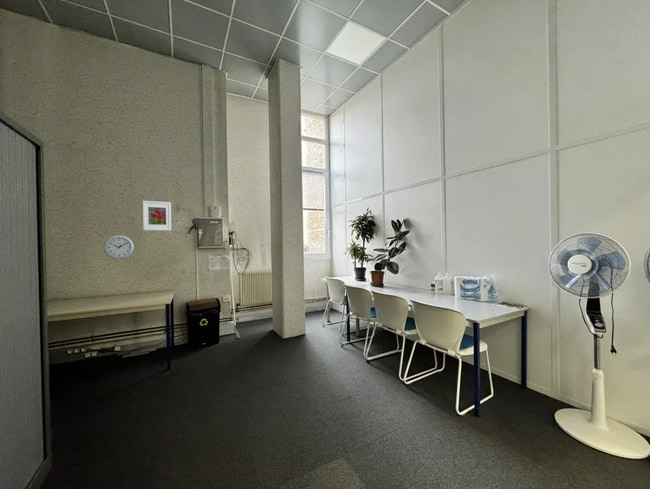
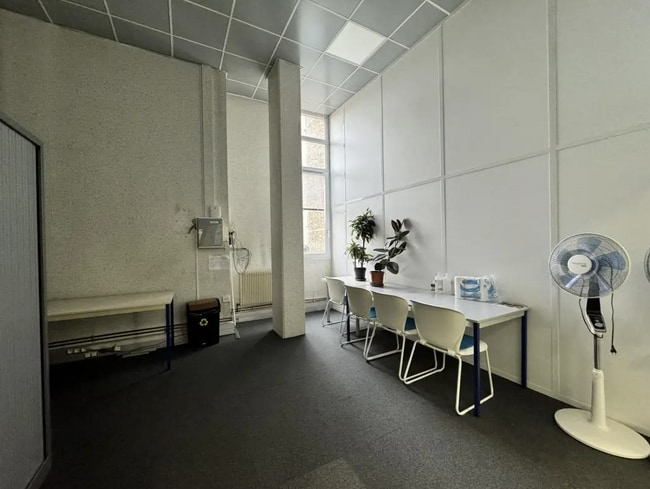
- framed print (157, 216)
- wall clock (119, 247)
